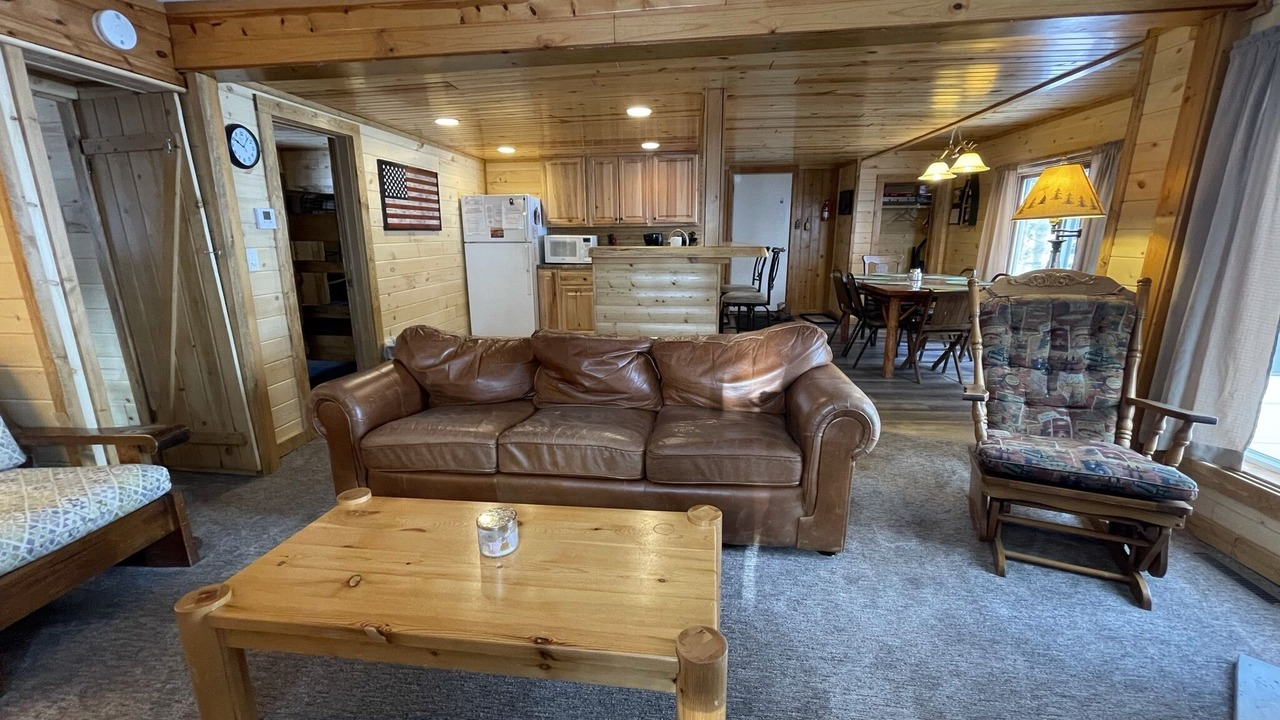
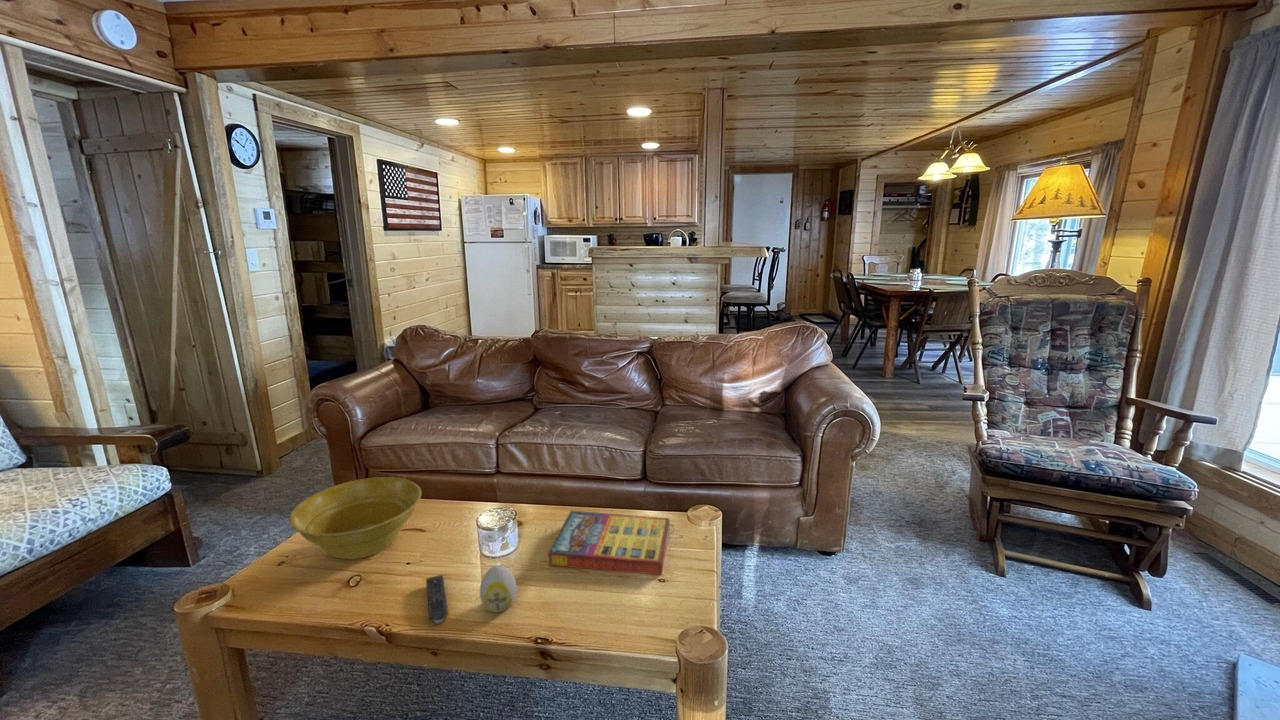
+ planter bowl (361, 523)
+ remote control (437, 598)
+ decorative egg (498, 586)
+ game compilation box (612, 540)
